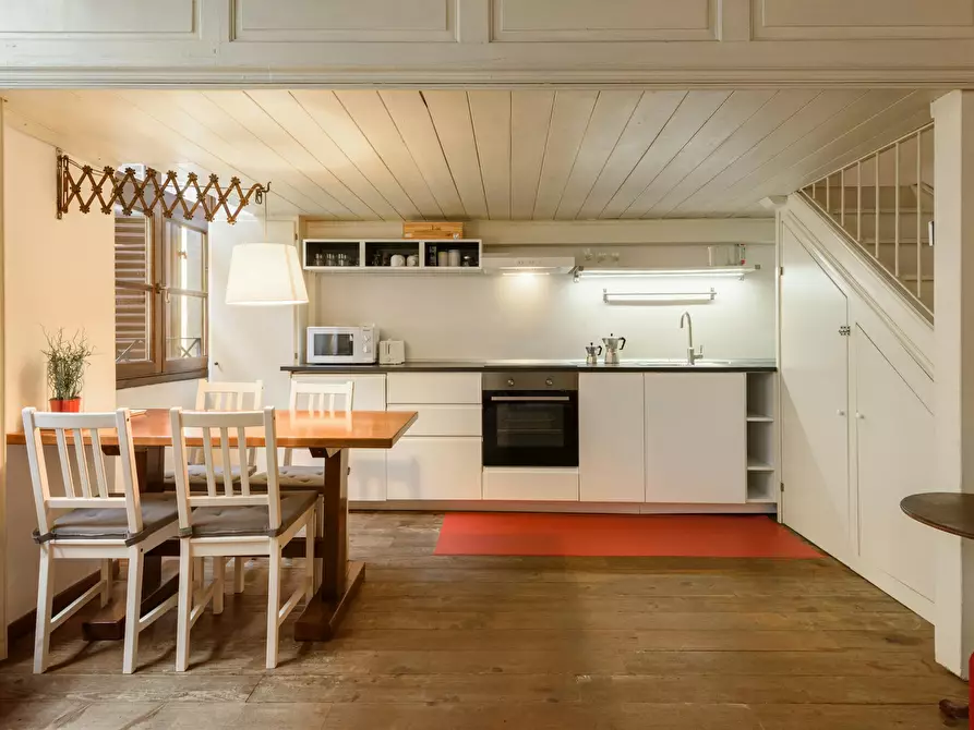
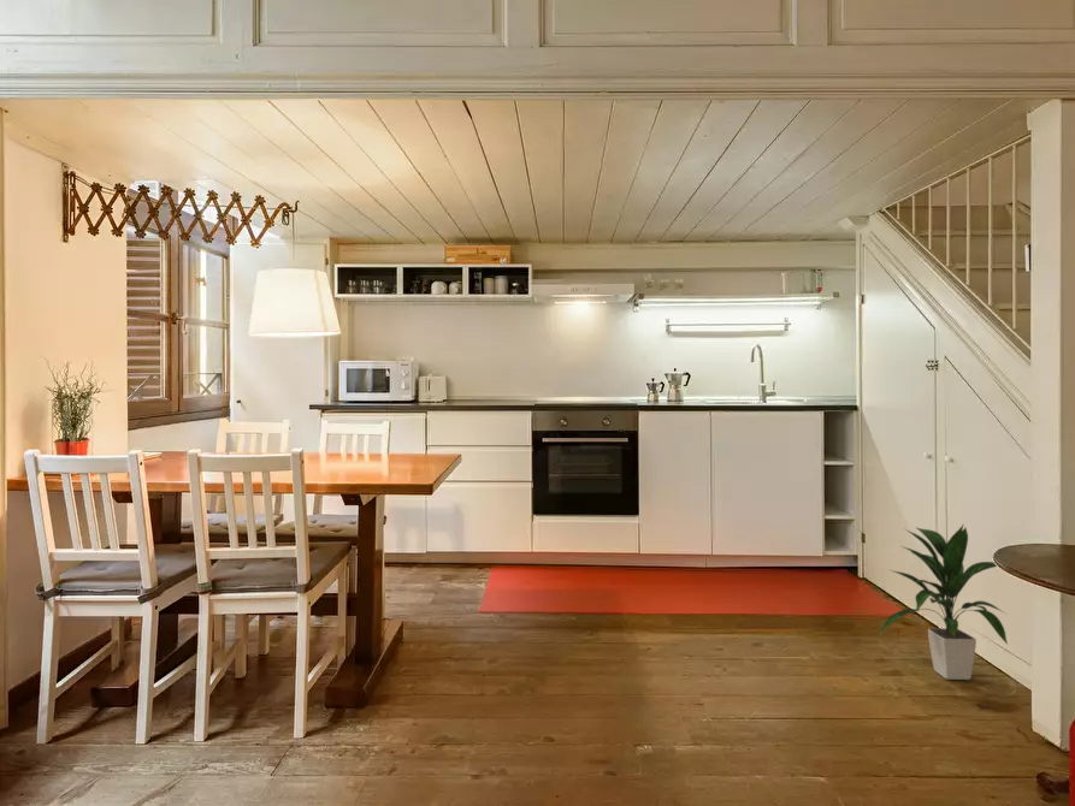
+ indoor plant (944, 595)
